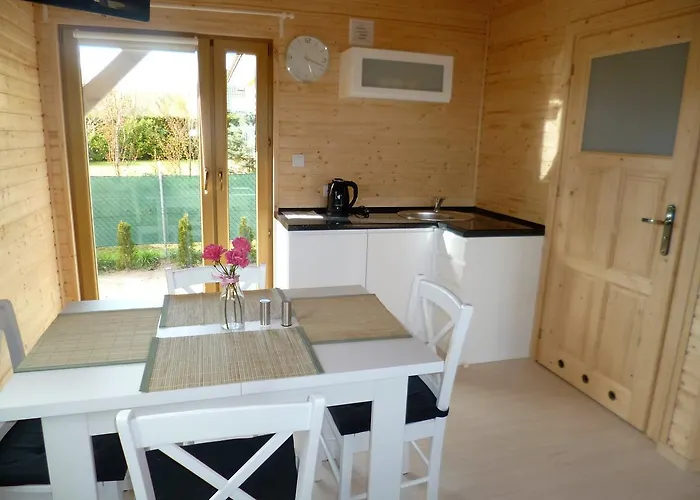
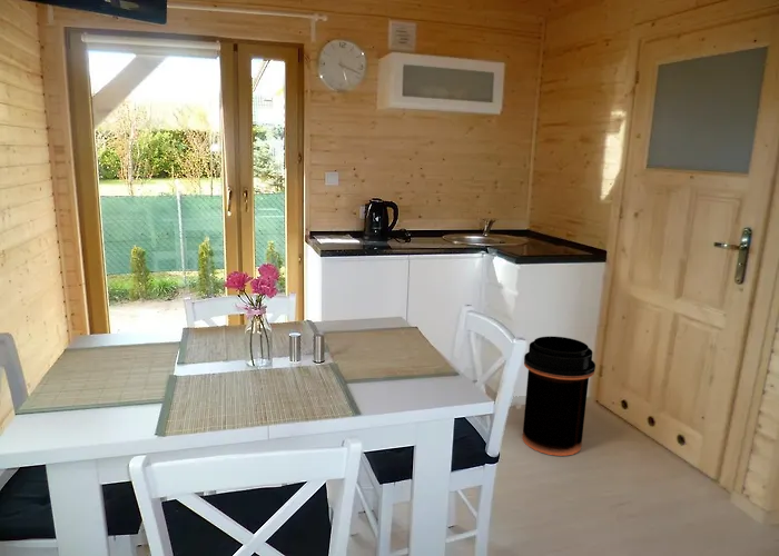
+ trash can (555, 393)
